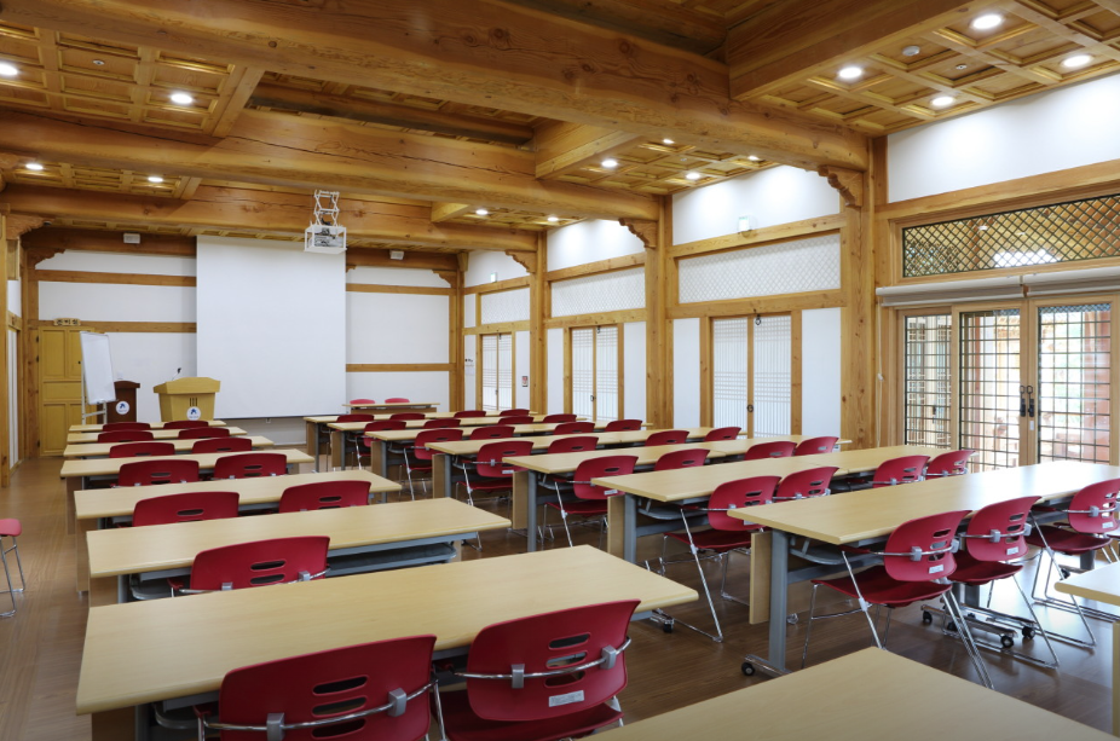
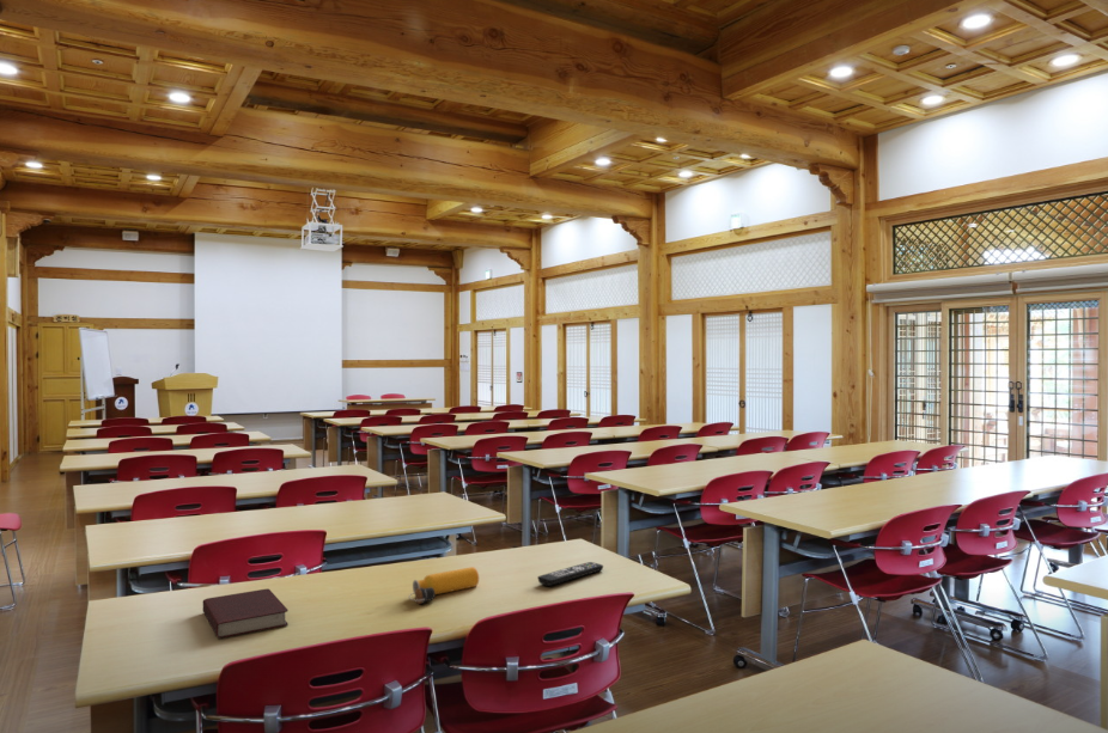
+ remote control (571, 573)
+ water bottle (443, 585)
+ book (244, 611)
